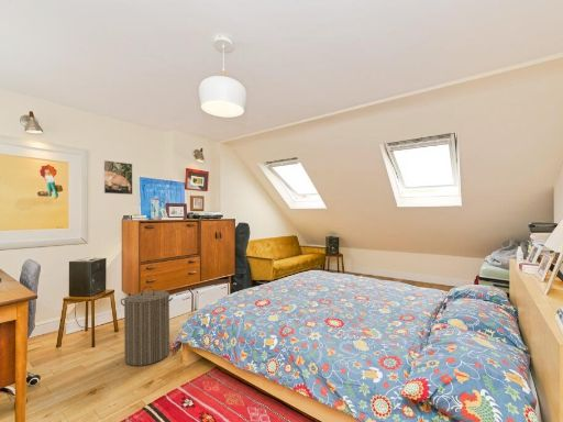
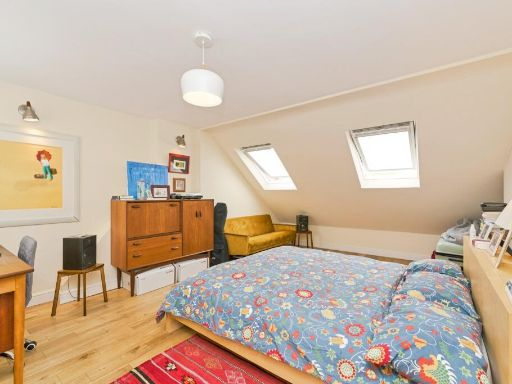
- laundry hamper (147, 320)
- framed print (118, 178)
